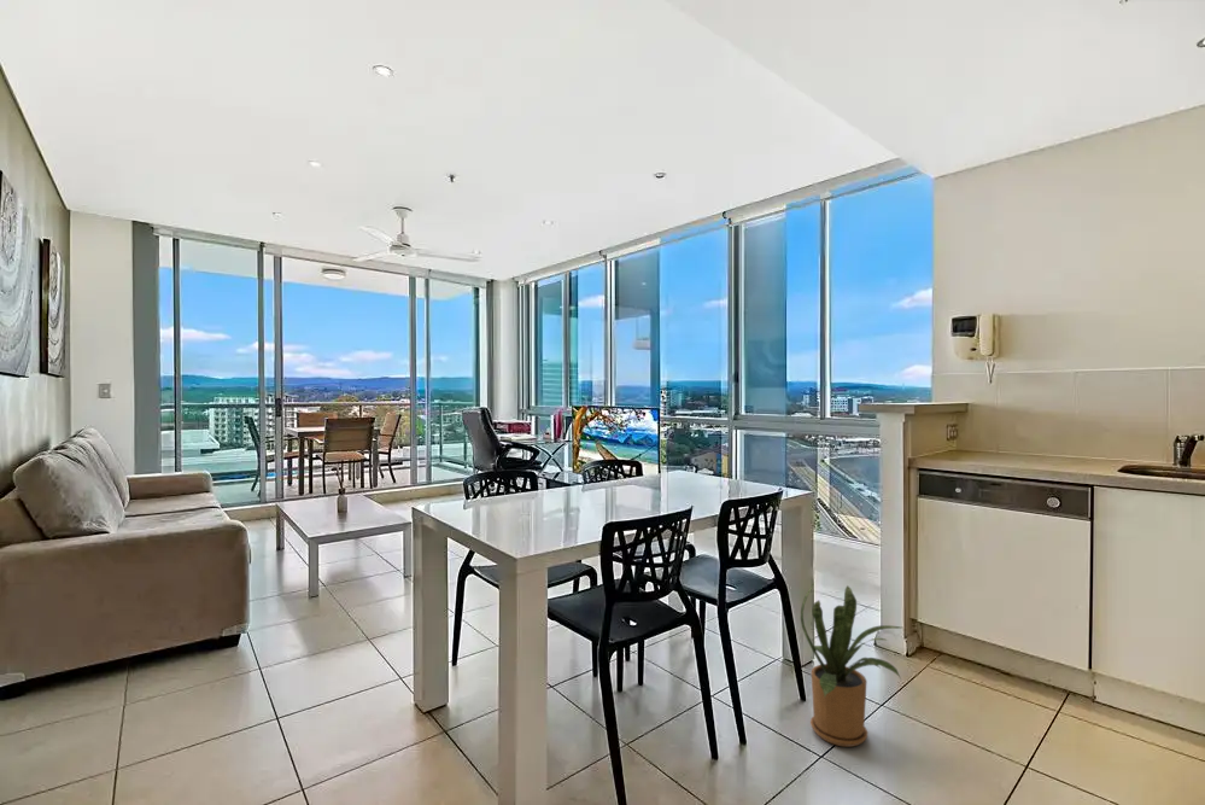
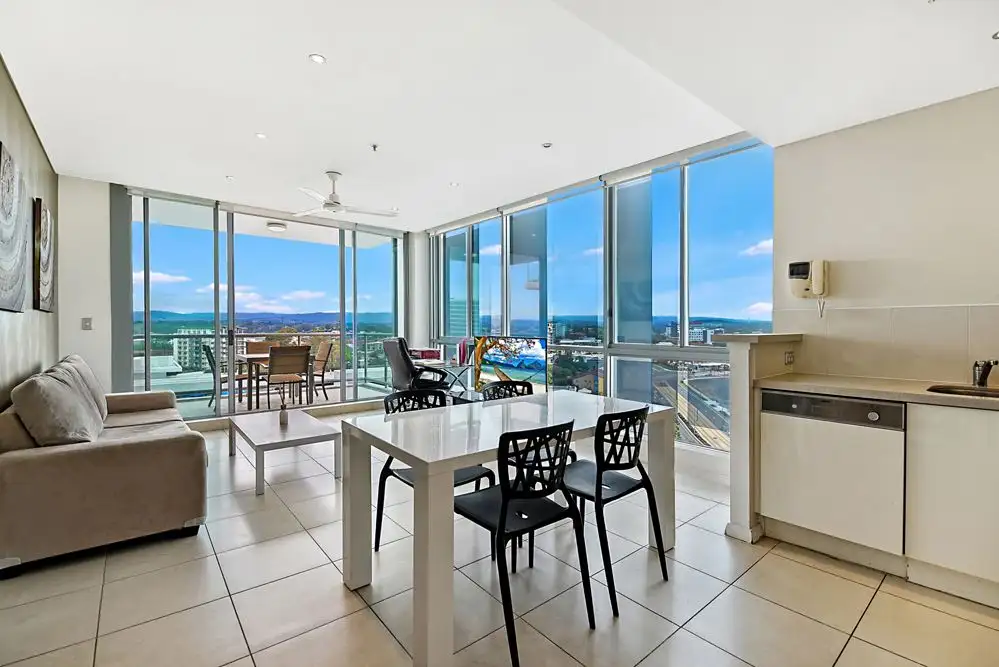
- house plant (847, 661)
